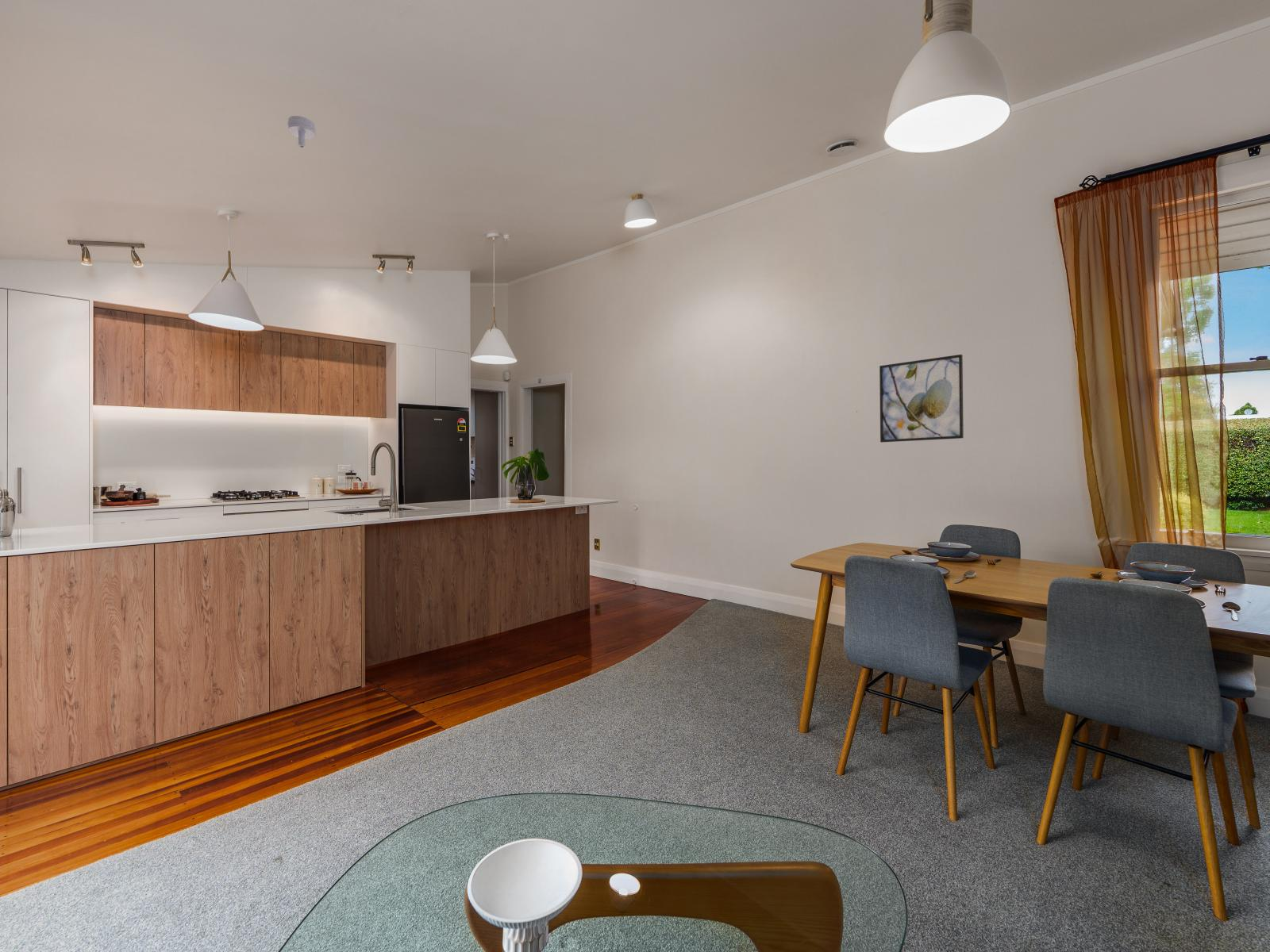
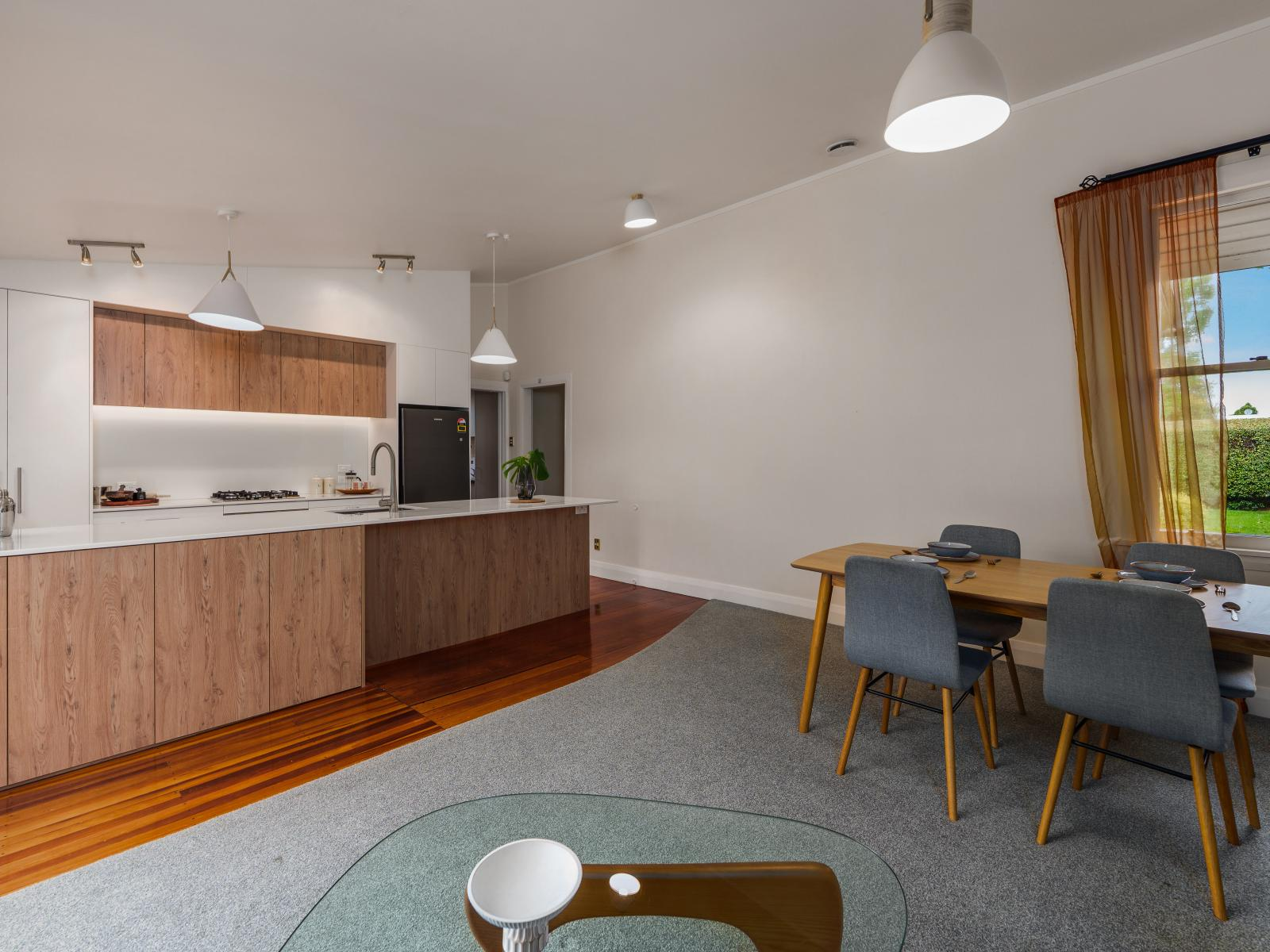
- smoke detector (302, 134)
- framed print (919, 400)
